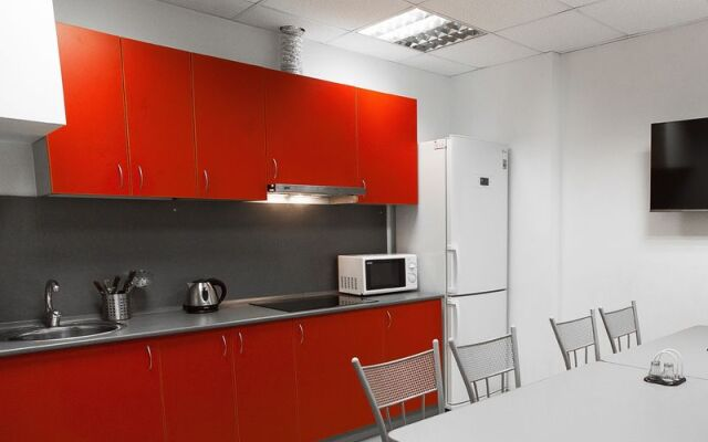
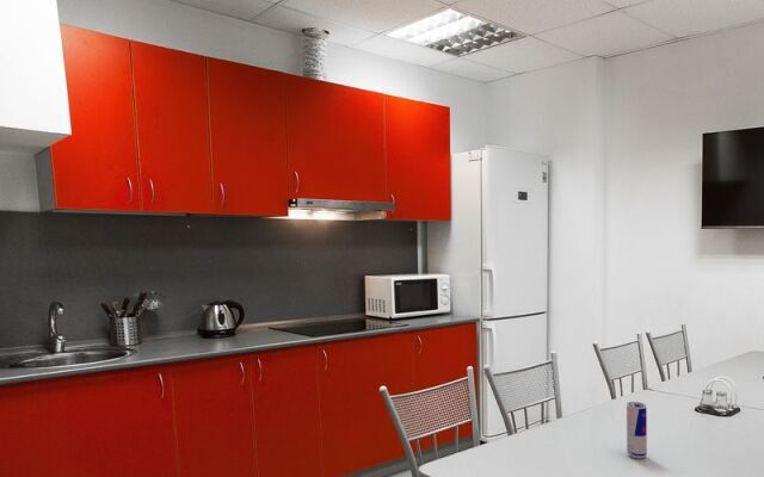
+ beverage can (636, 429)
